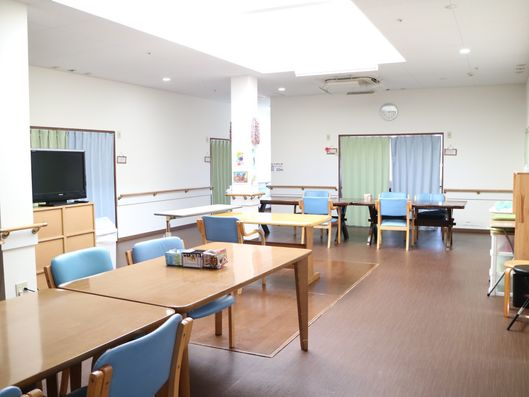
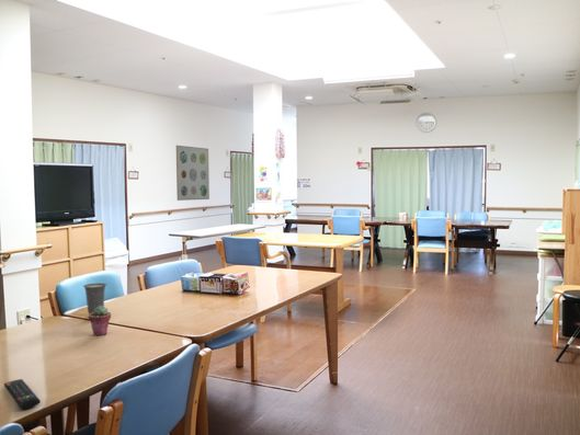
+ potted succulent (100, 319)
+ remote control (21, 392)
+ wall art (193, 173)
+ cup (95, 300)
